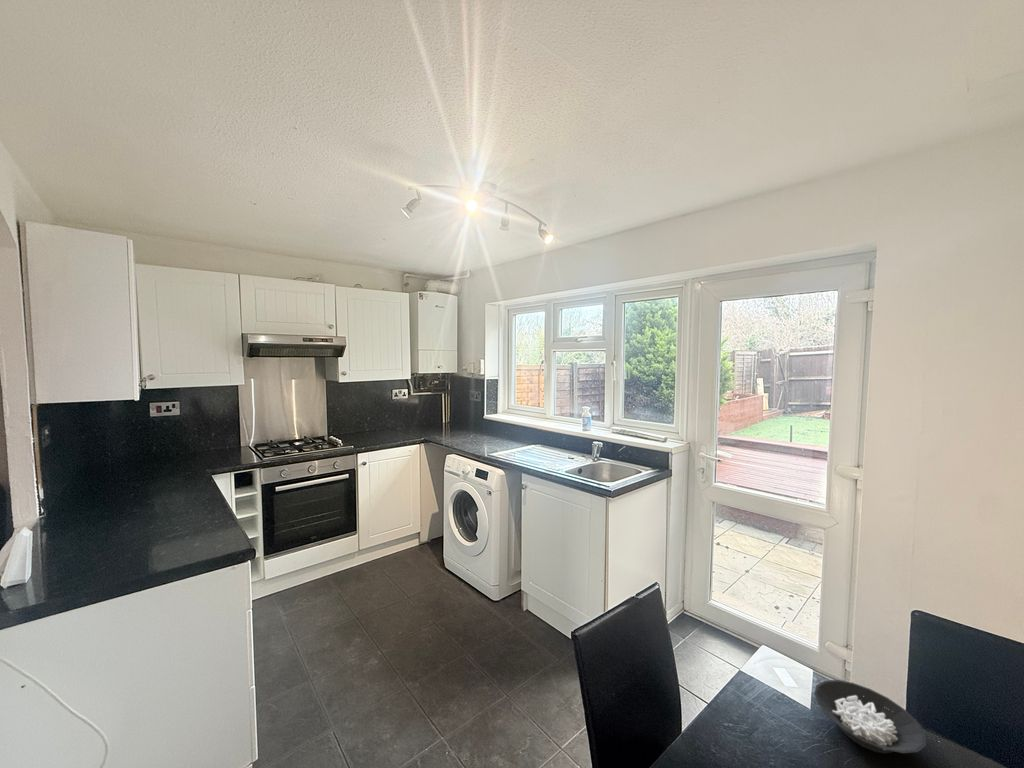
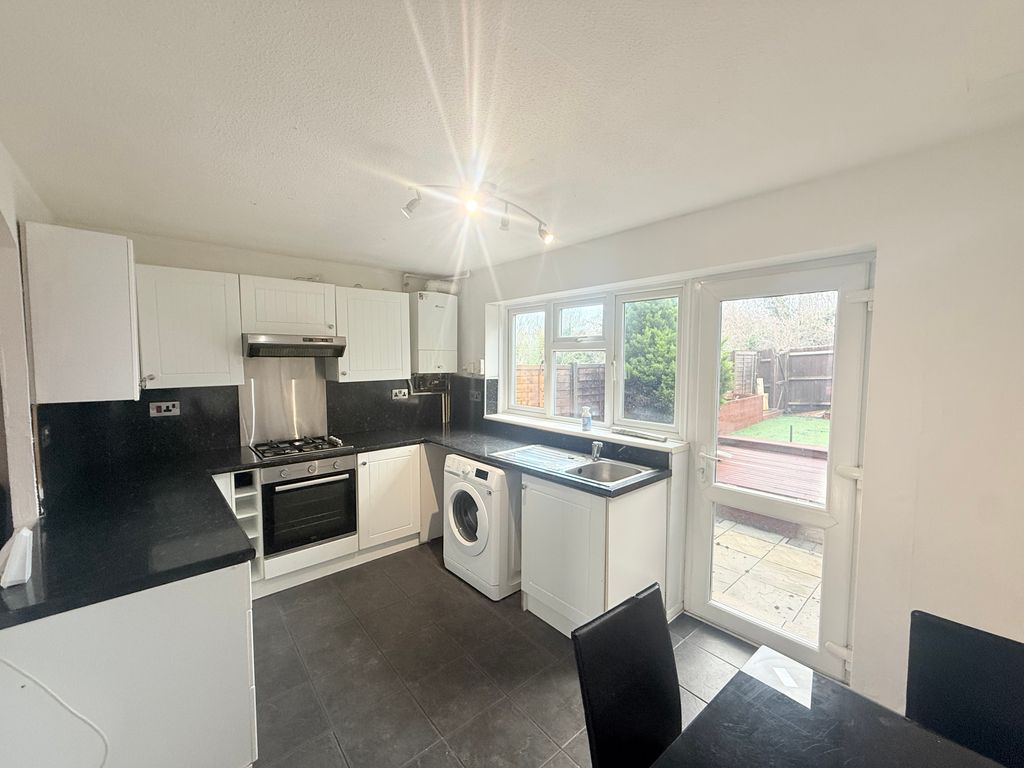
- cereal bowl (866, 722)
